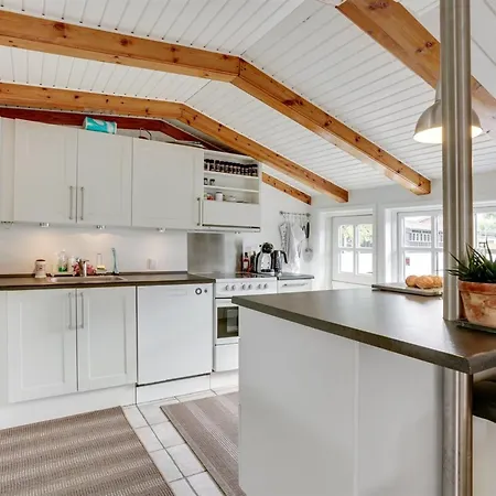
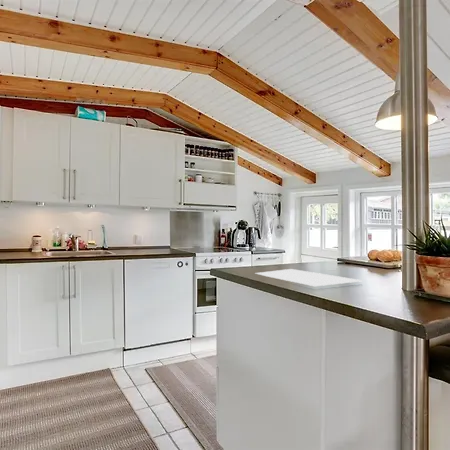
+ cutting board (298, 275)
